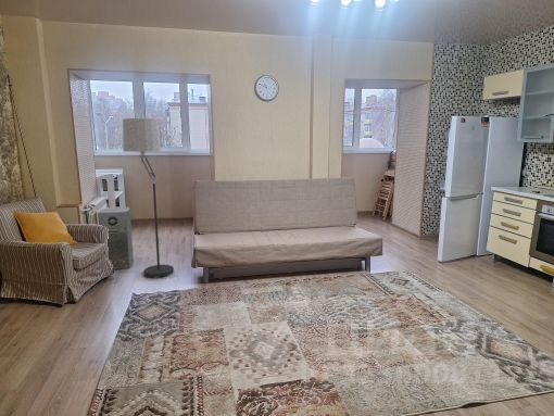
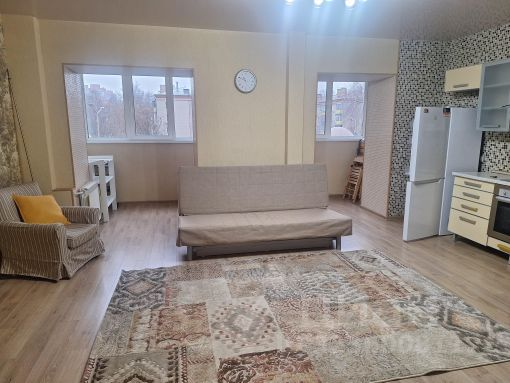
- air purifier (116, 237)
- floor lamp (154, 204)
